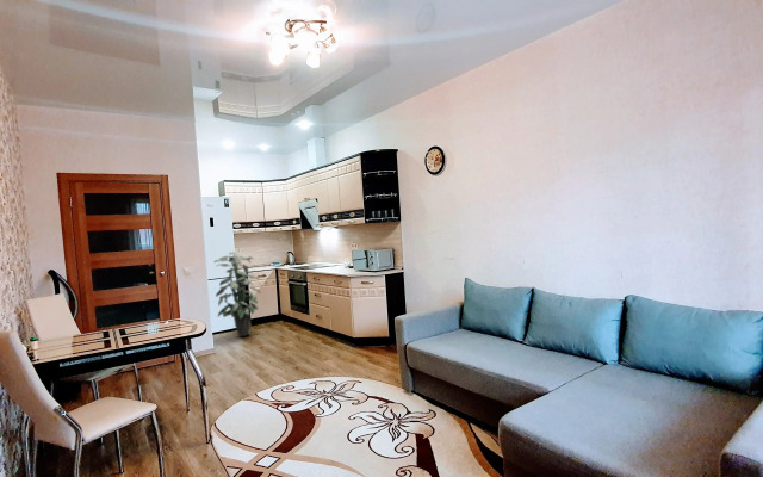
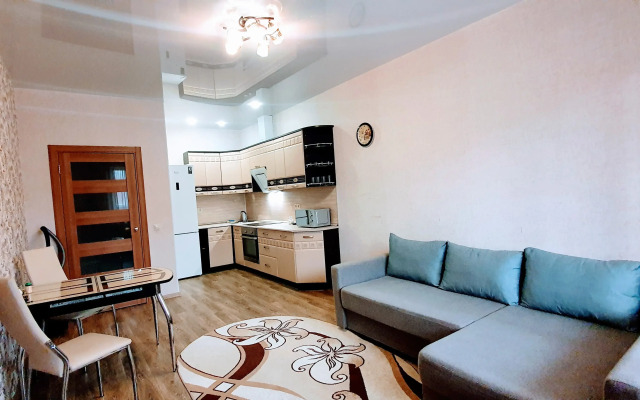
- indoor plant (237, 293)
